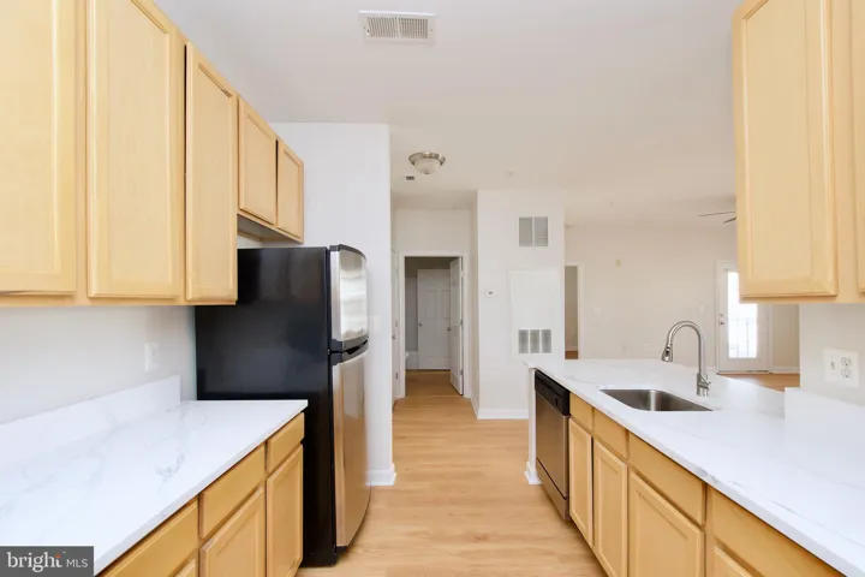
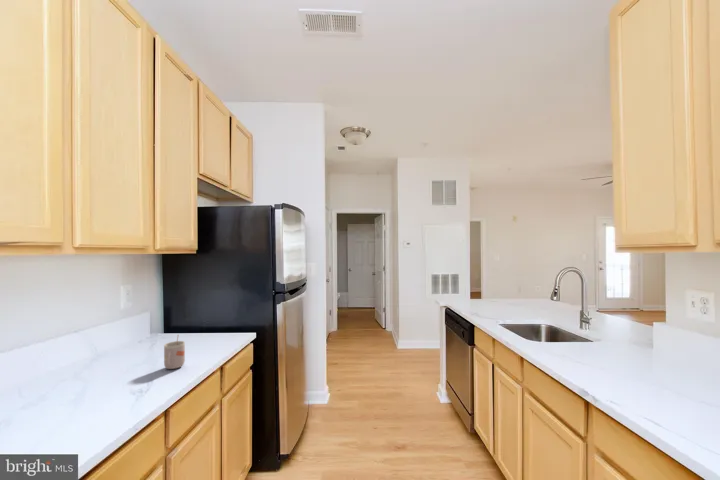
+ mug (173, 353)
